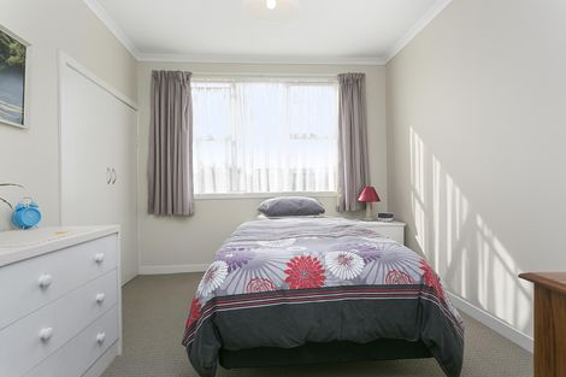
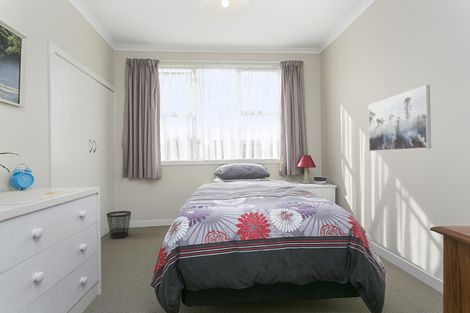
+ wastebasket (118, 224)
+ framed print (394, 123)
